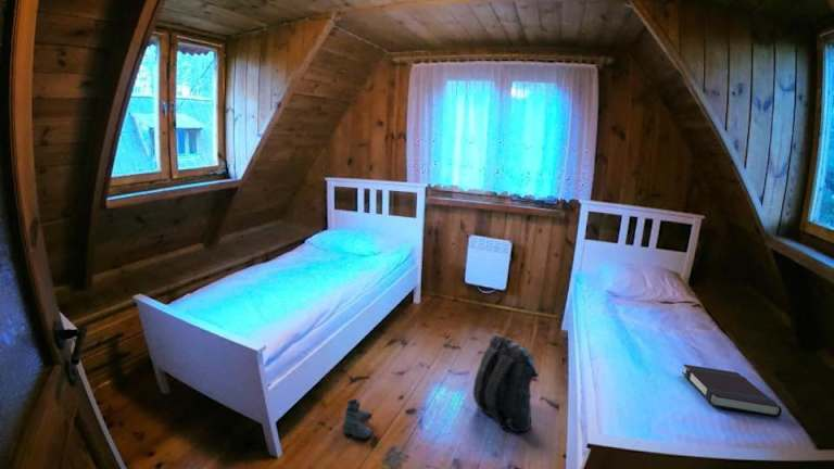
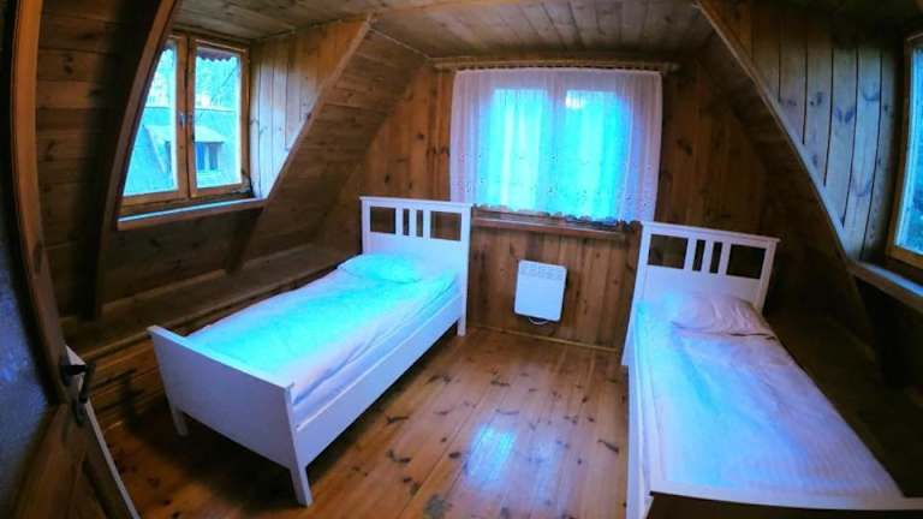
- book (728, 388)
- boots (357, 416)
- backpack (505, 378)
